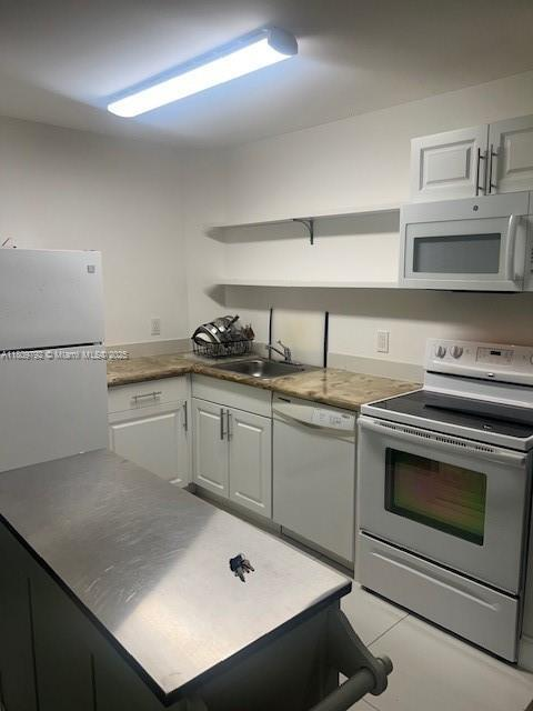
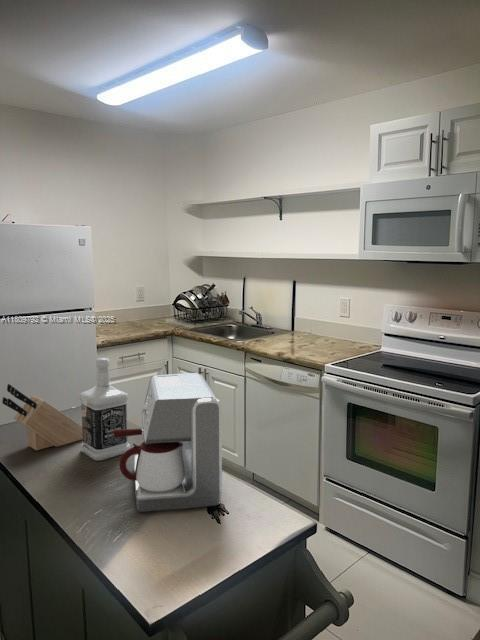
+ coffee maker (176, 435)
+ bottle (104, 405)
+ knife block (47, 412)
